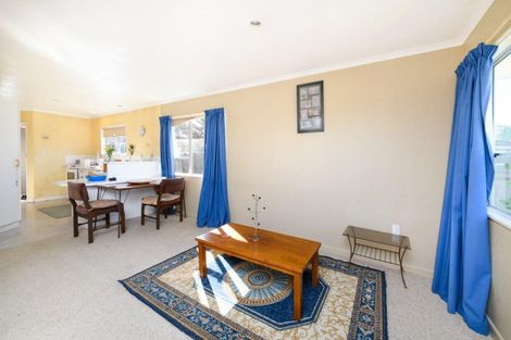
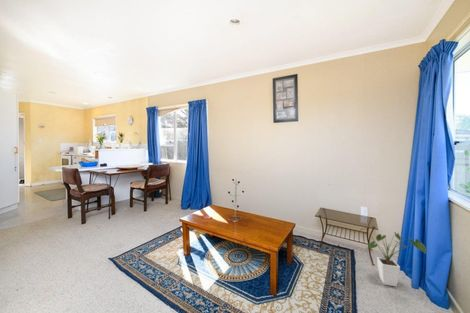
+ house plant (390, 259)
